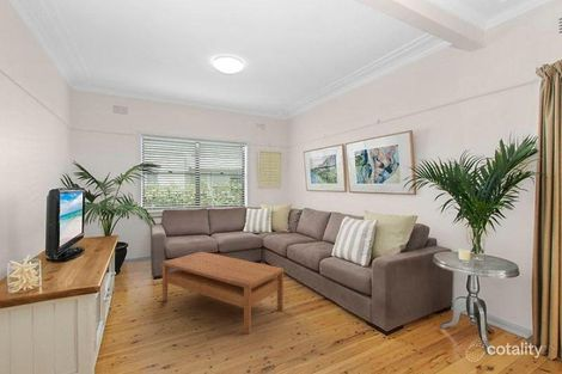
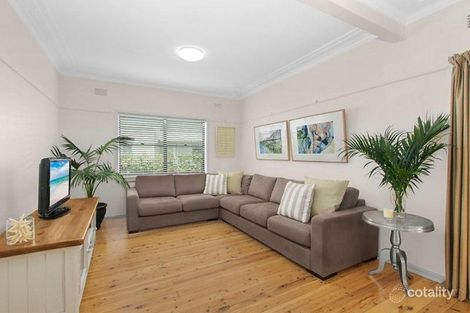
- coffee table (220, 284)
